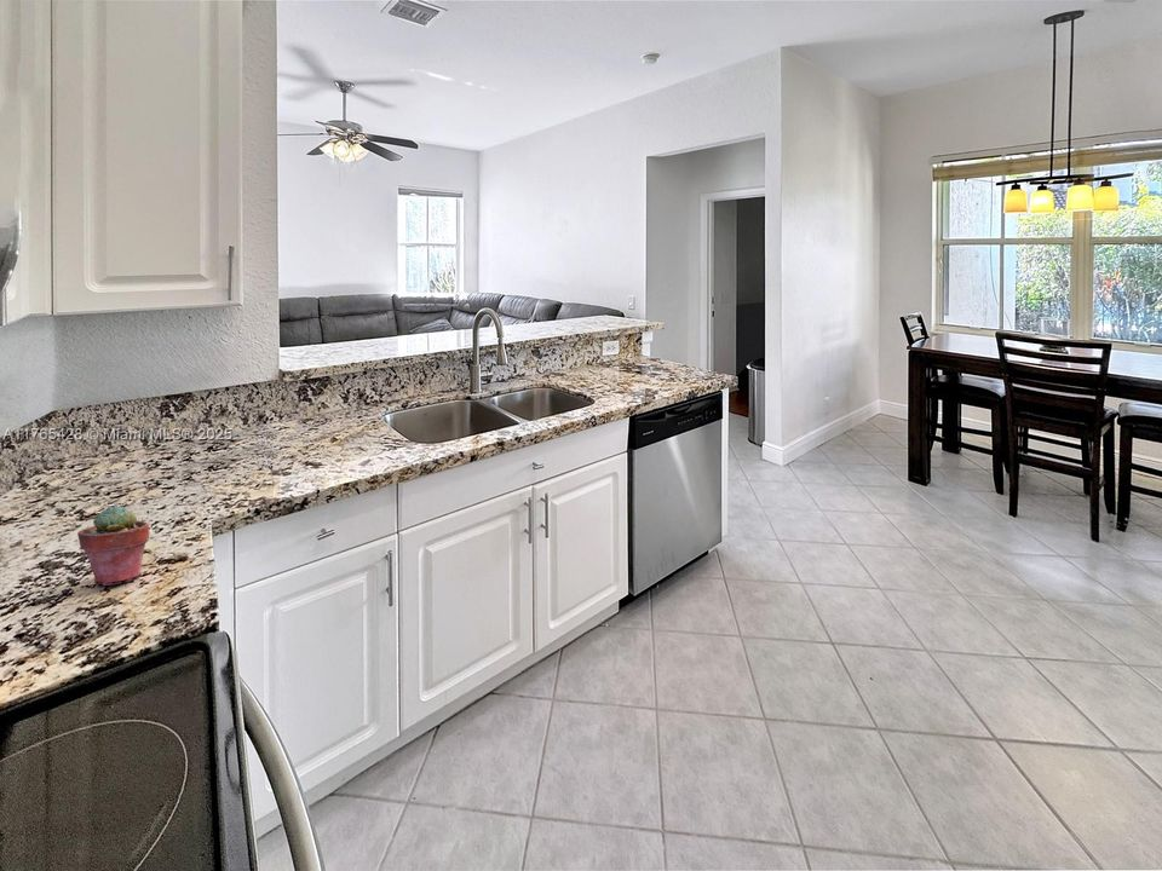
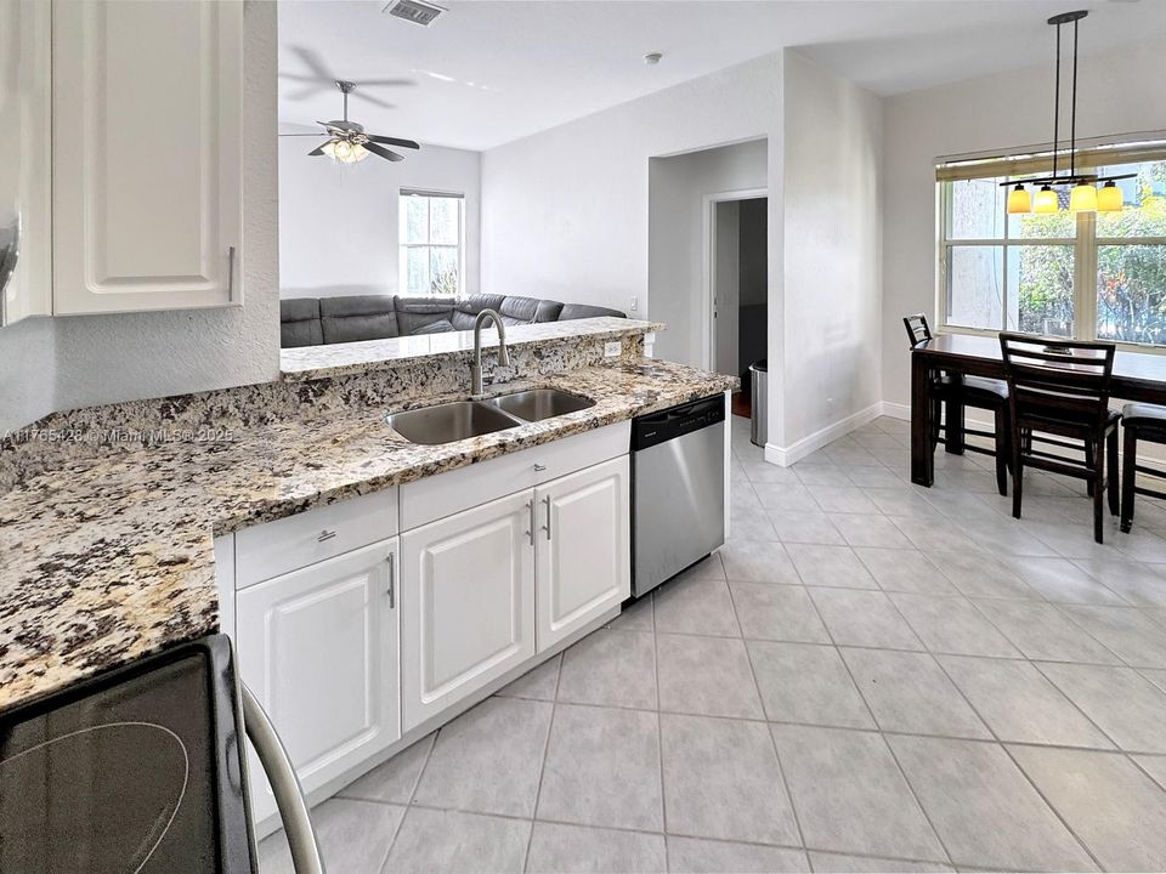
- potted succulent (115, 542)
